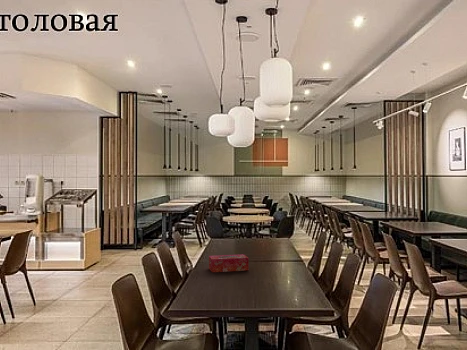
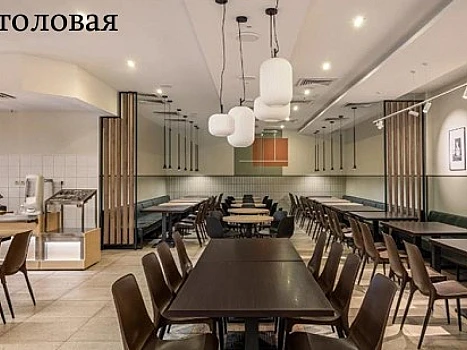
- tissue box (228, 263)
